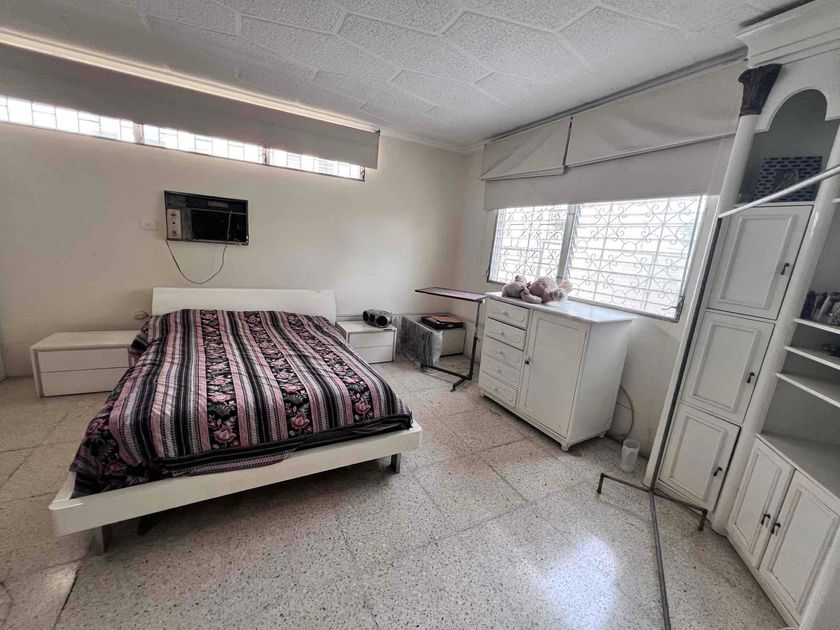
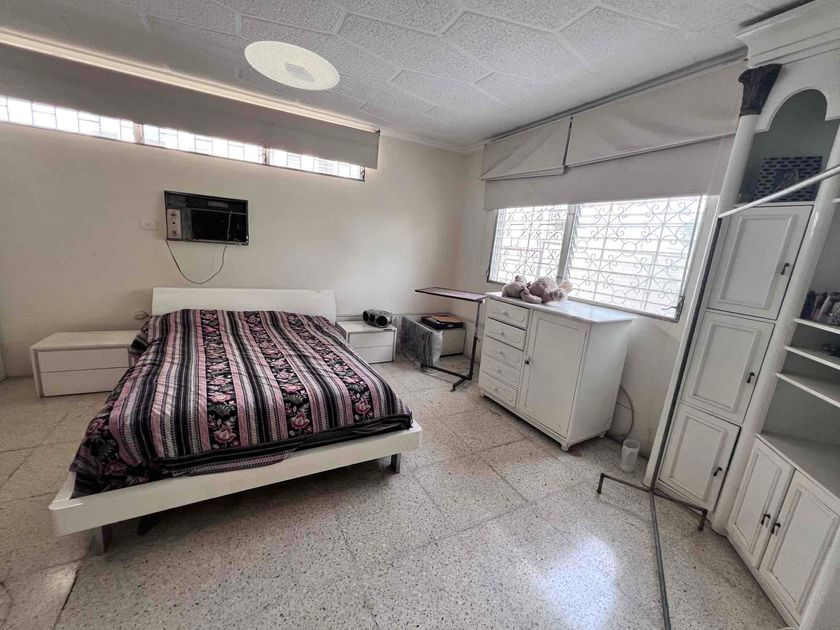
+ ceiling light (294, 63)
